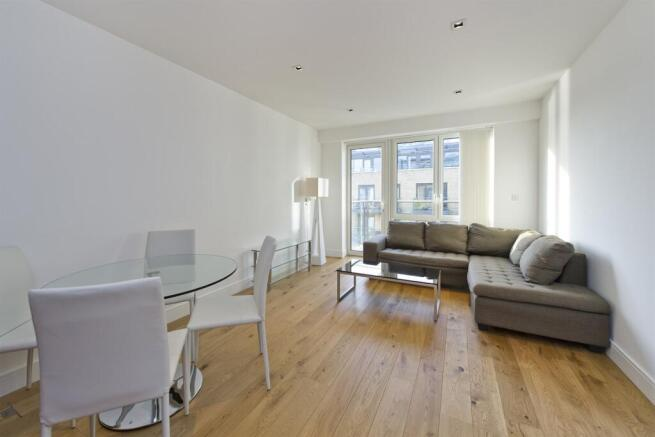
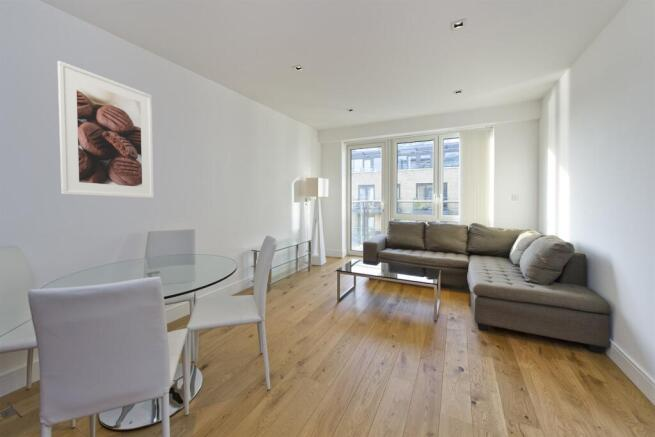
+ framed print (111, 138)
